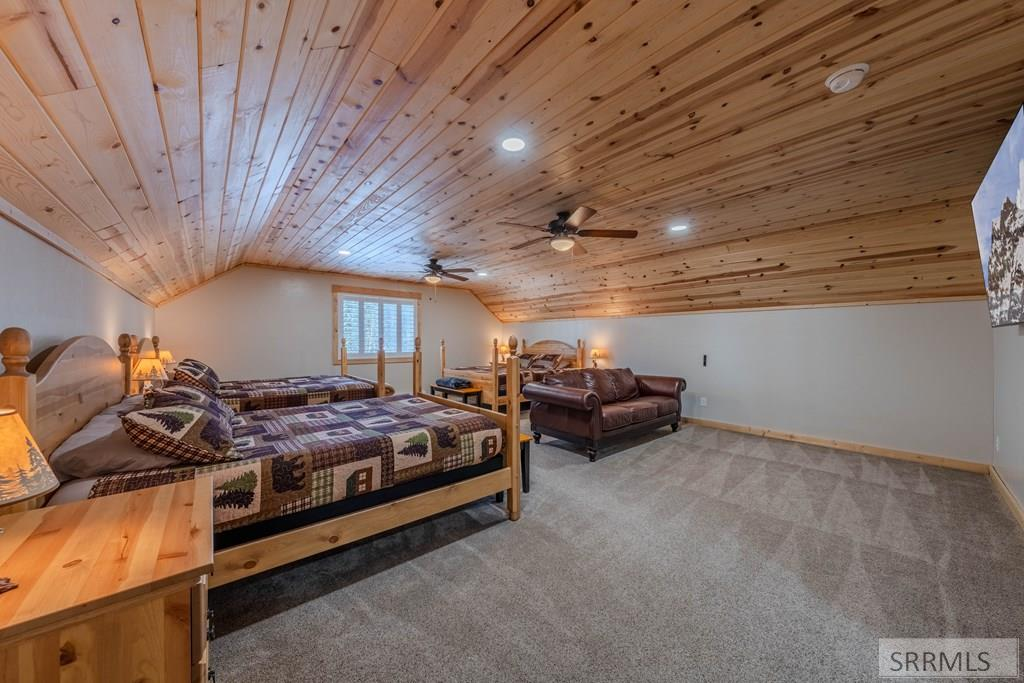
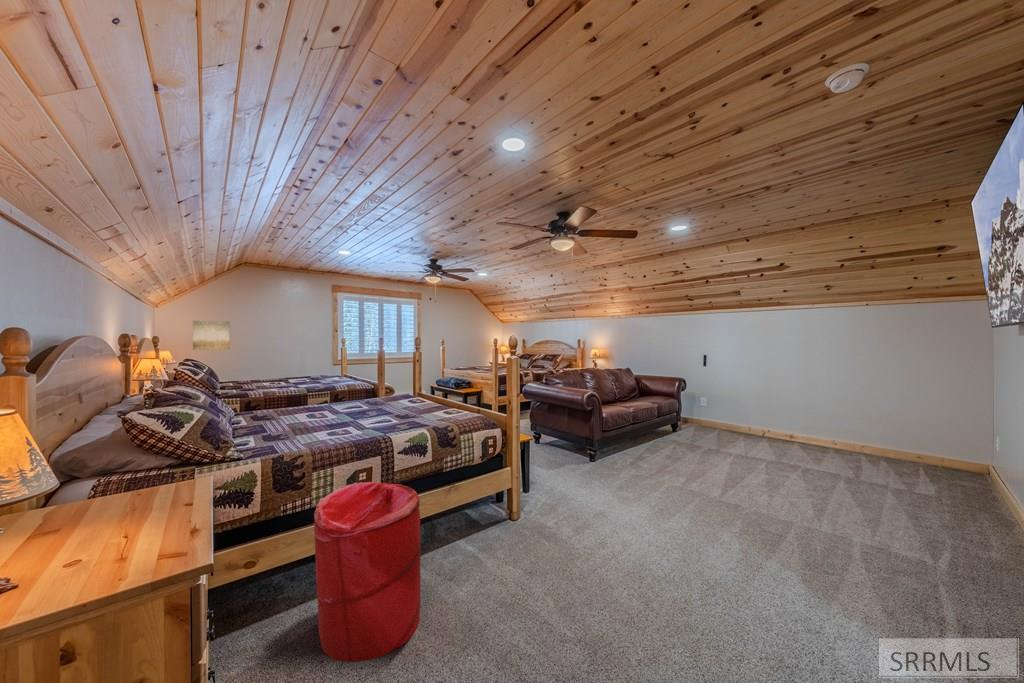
+ laundry hamper (369, 561)
+ wall art (211, 335)
